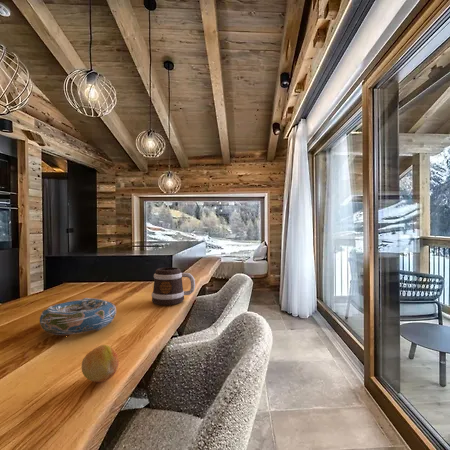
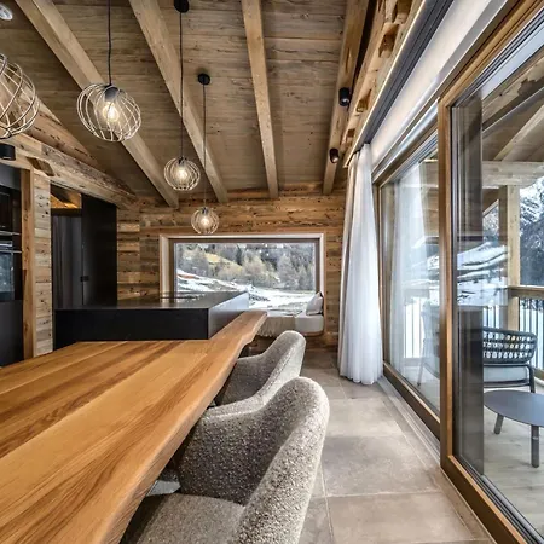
- mug (173, 284)
- decorative bowl (79, 315)
- fruit (100, 363)
